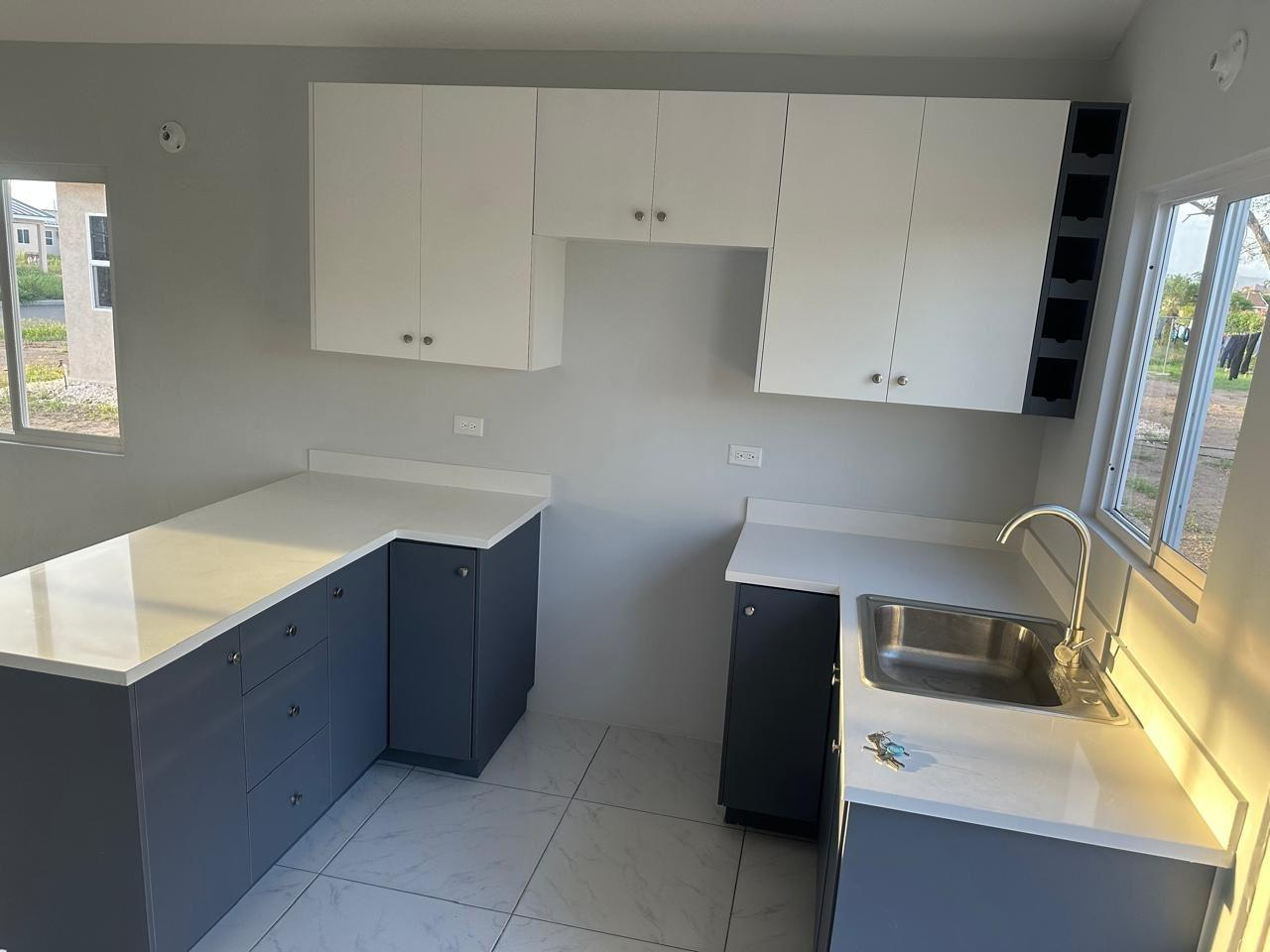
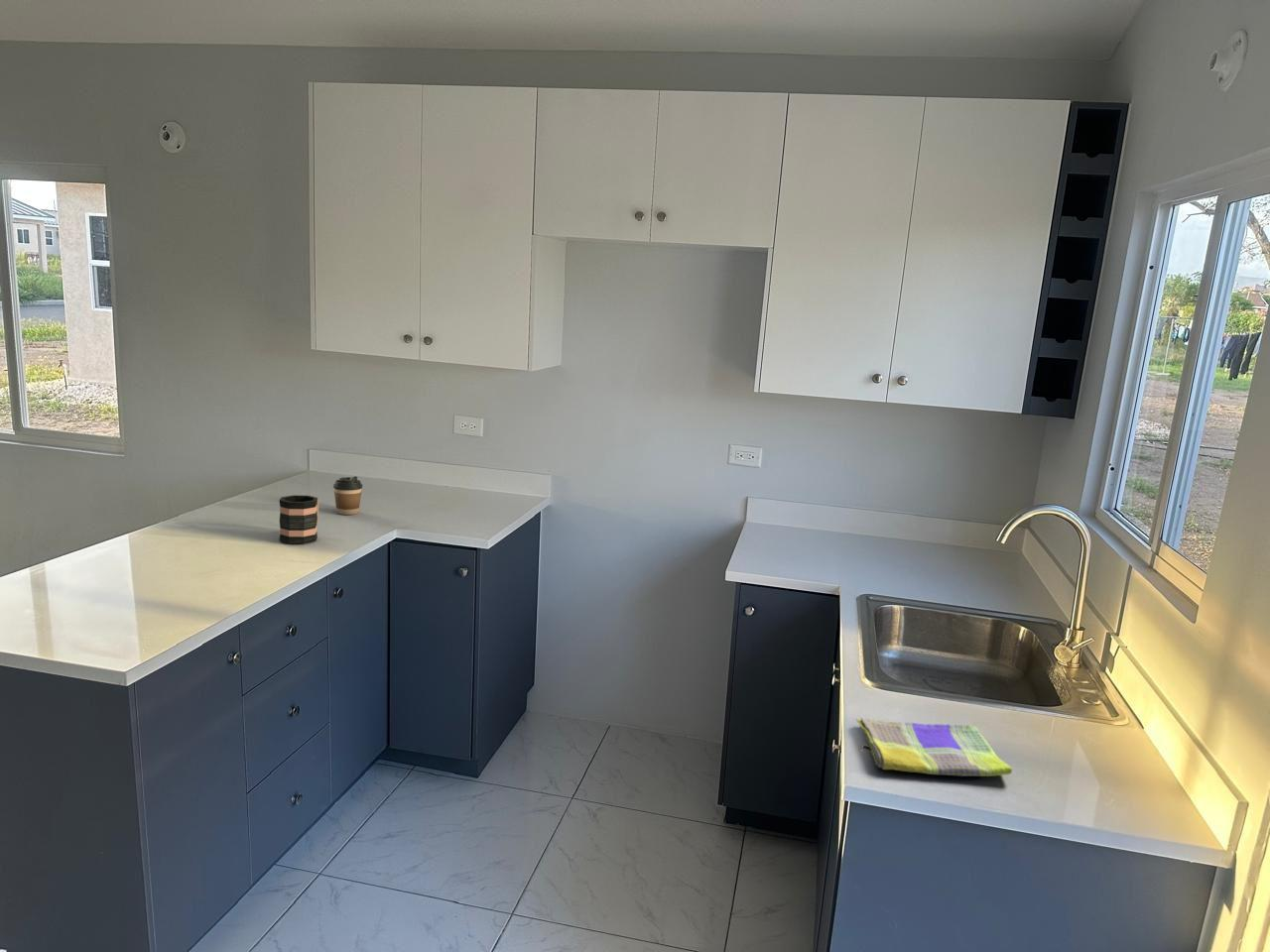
+ dish towel (930, 746)
+ coffee cup (347, 494)
+ mug (303, 517)
